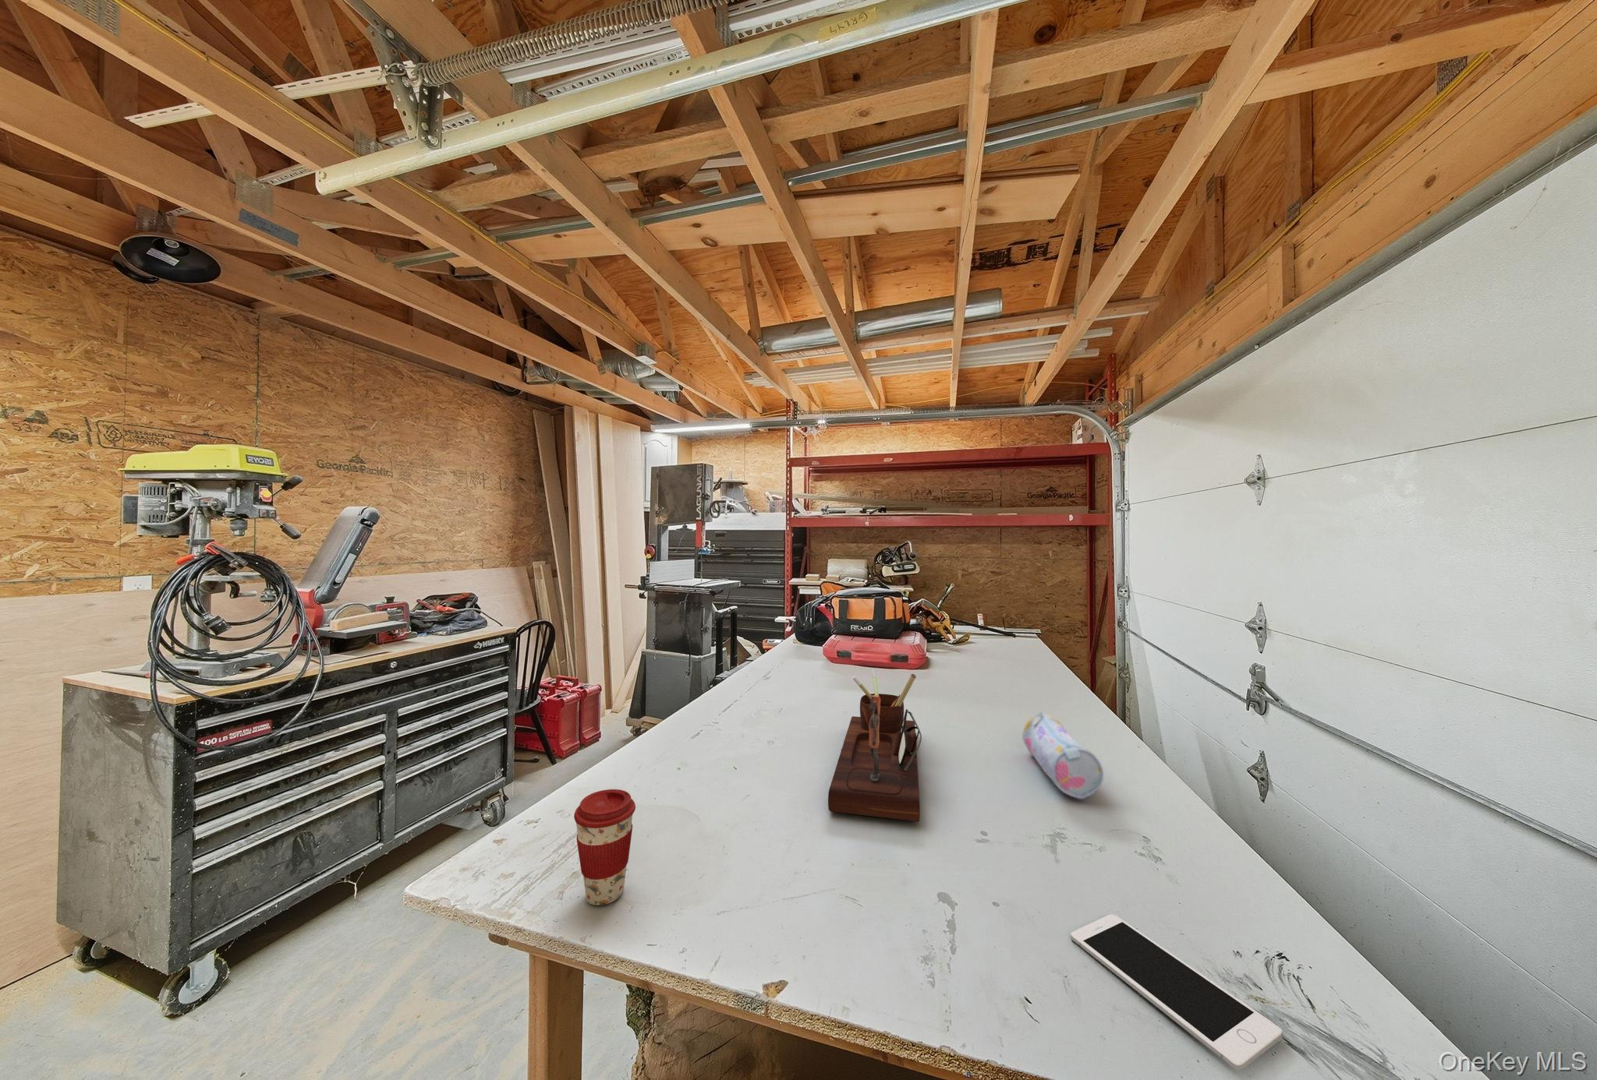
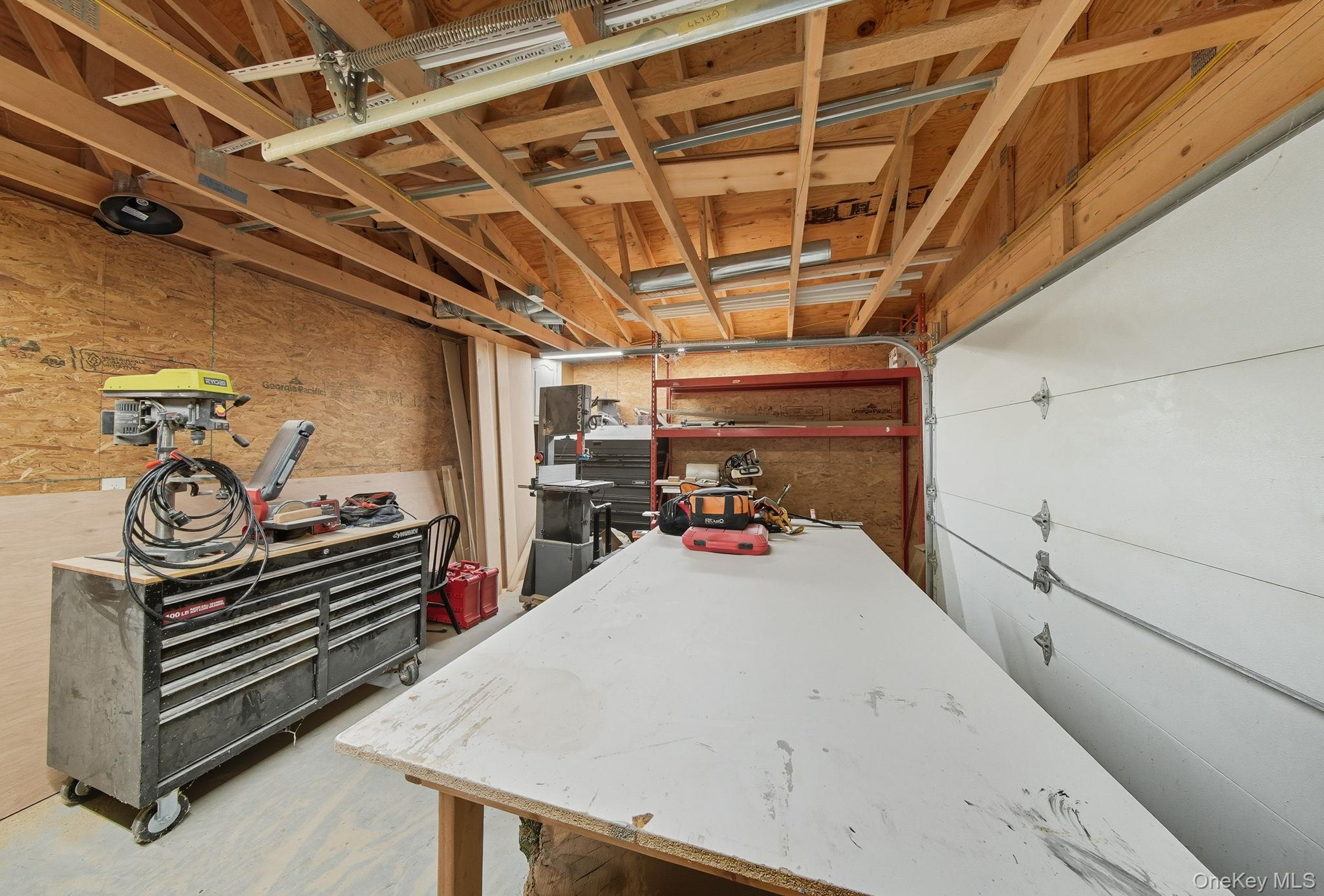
- cell phone (1164, 979)
- coffee cup (606, 846)
- desk organizer (881, 720)
- pencil case (1059, 751)
